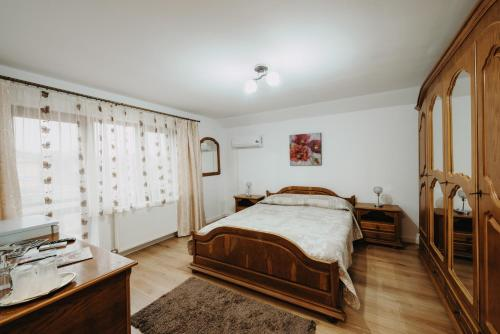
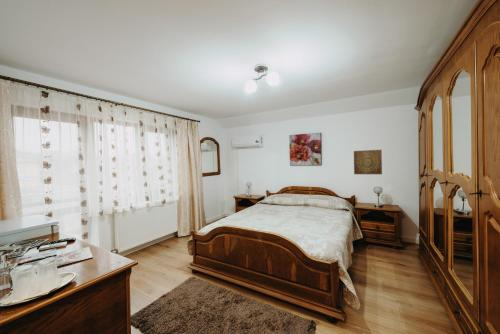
+ wall art (367, 162)
